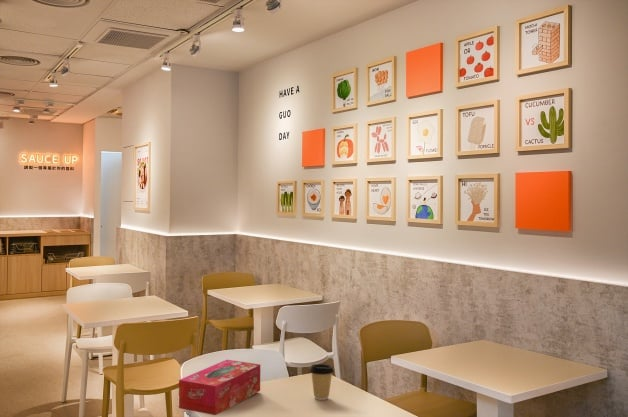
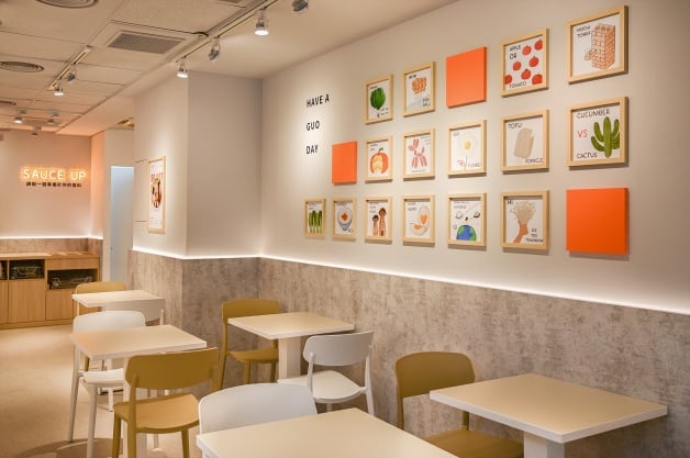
- coffee cup (321, 381)
- tissue box (221, 385)
